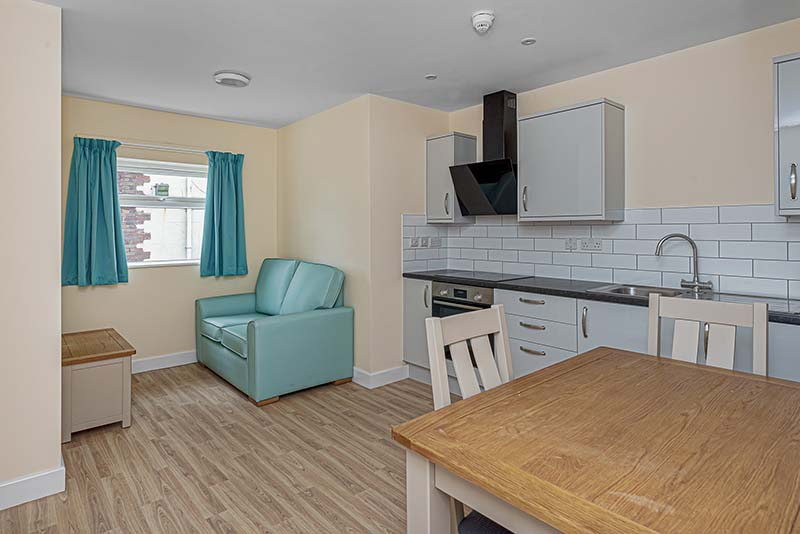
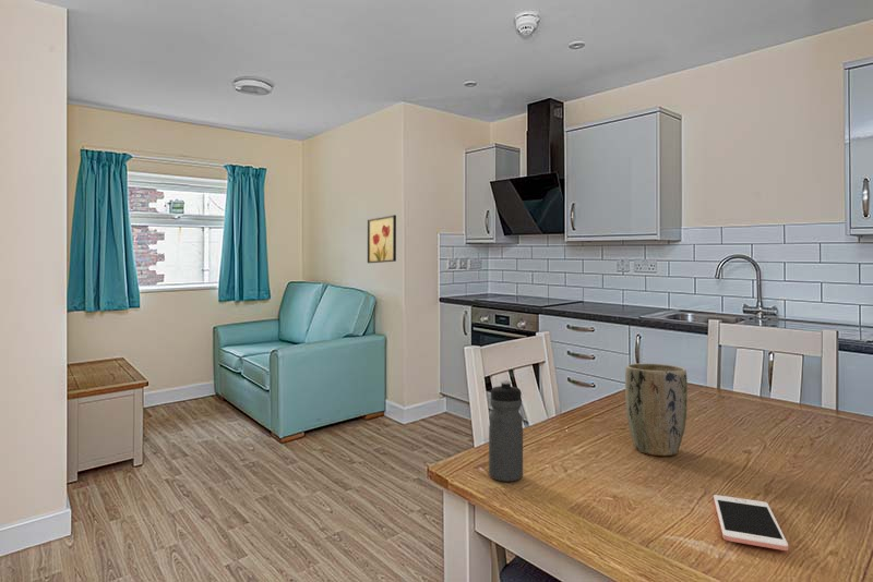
+ cell phone (746, 519)
+ plant pot (655, 408)
+ wall art (382, 240)
+ water bottle (505, 428)
